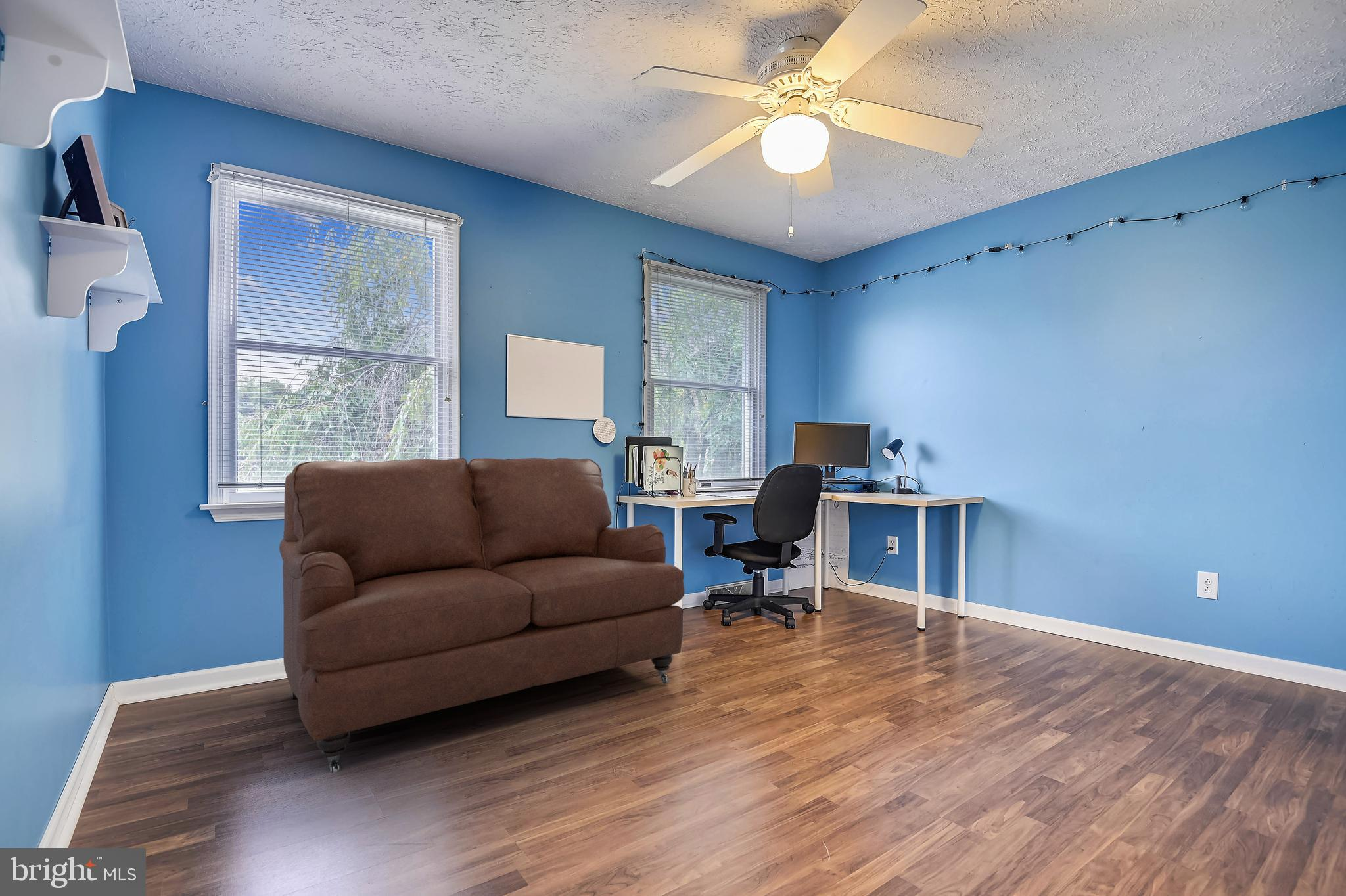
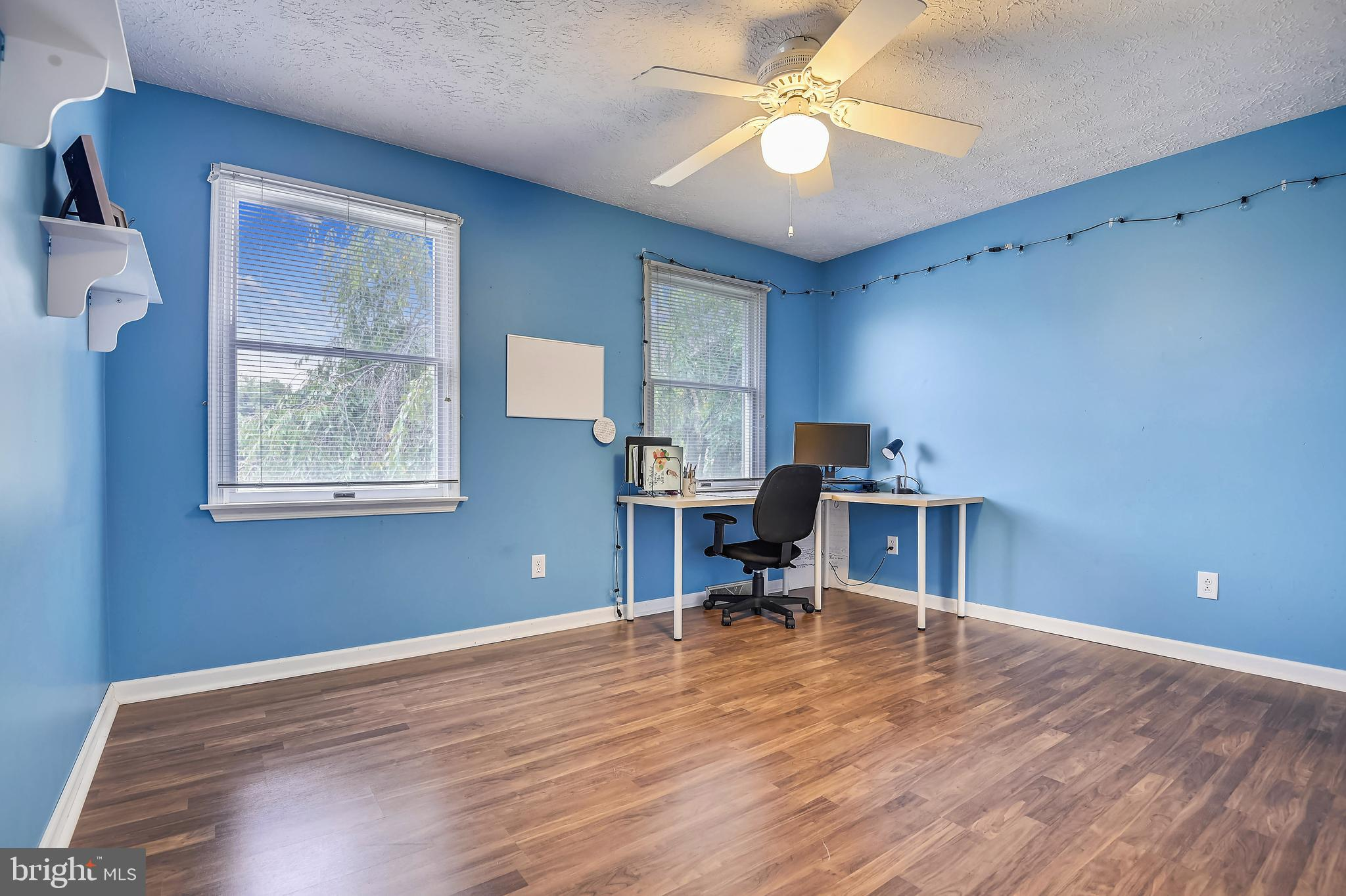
- sofa (483, 571)
